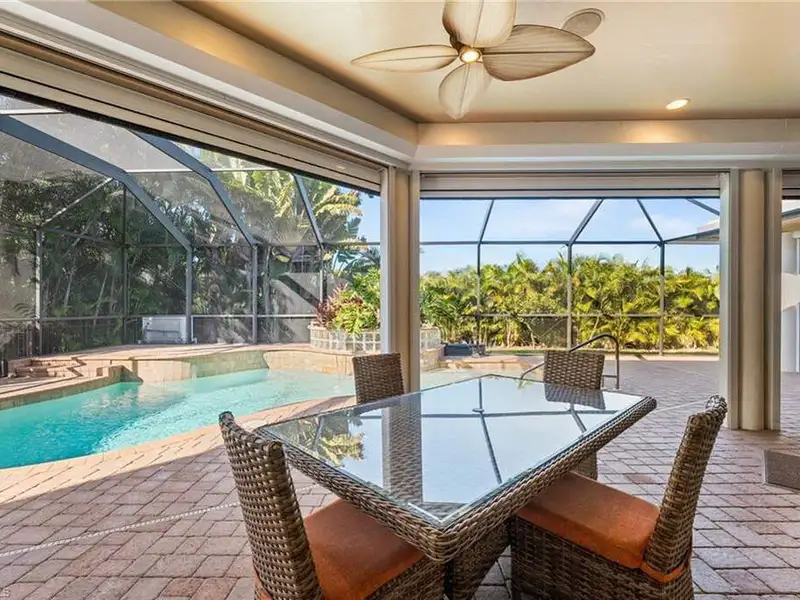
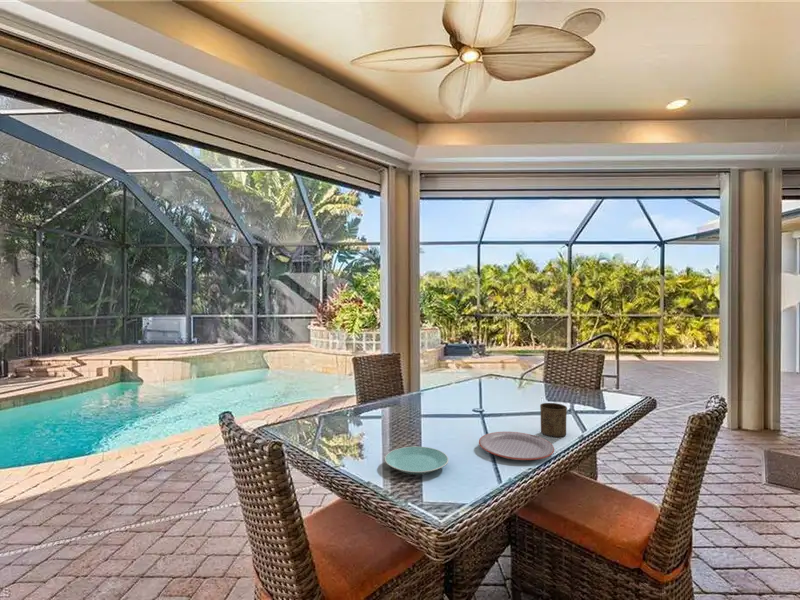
+ cup (553, 419)
+ plate (515, 446)
+ plate (416, 461)
